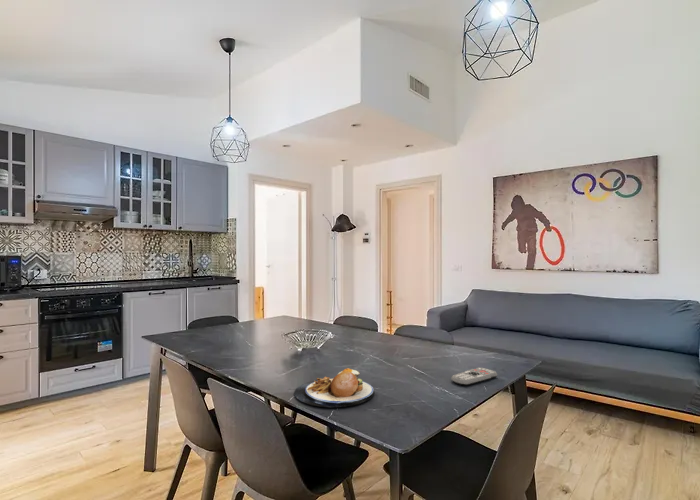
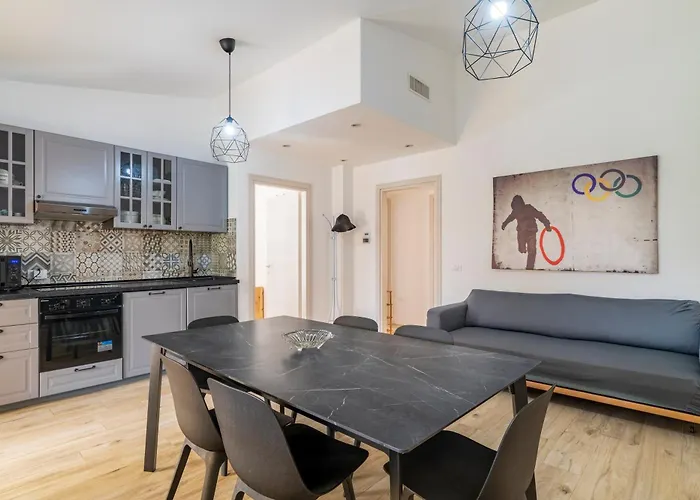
- remote control (473, 376)
- plate (334, 380)
